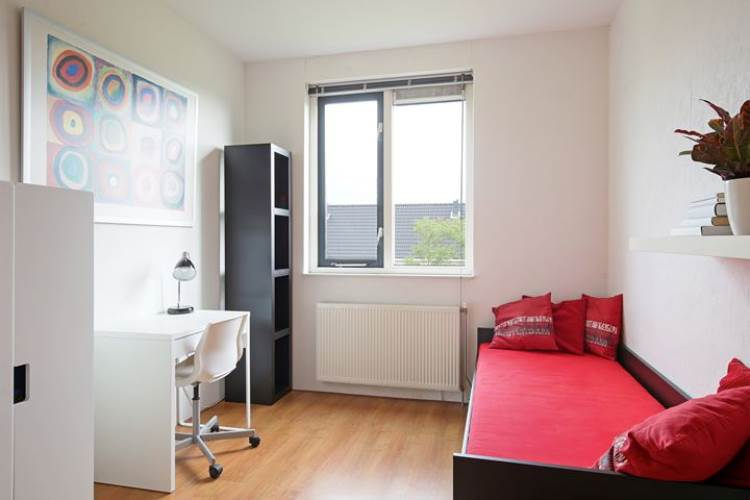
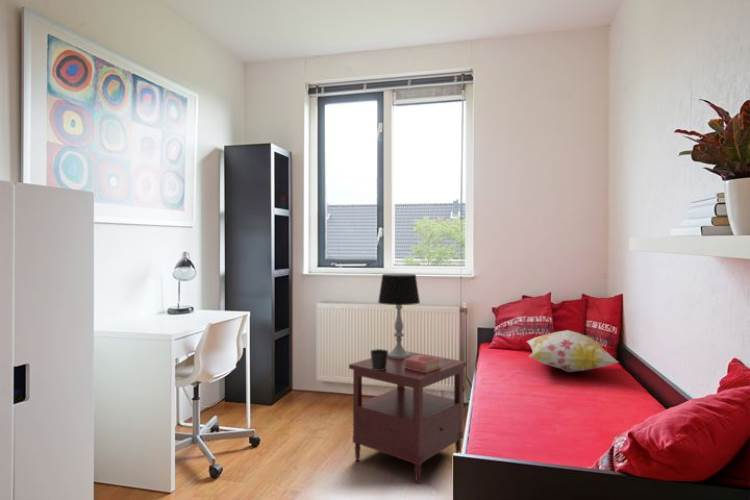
+ decorative pillow (567, 350)
+ side table (408, 410)
+ cup (380, 359)
+ book (422, 363)
+ table lamp (398, 315)
